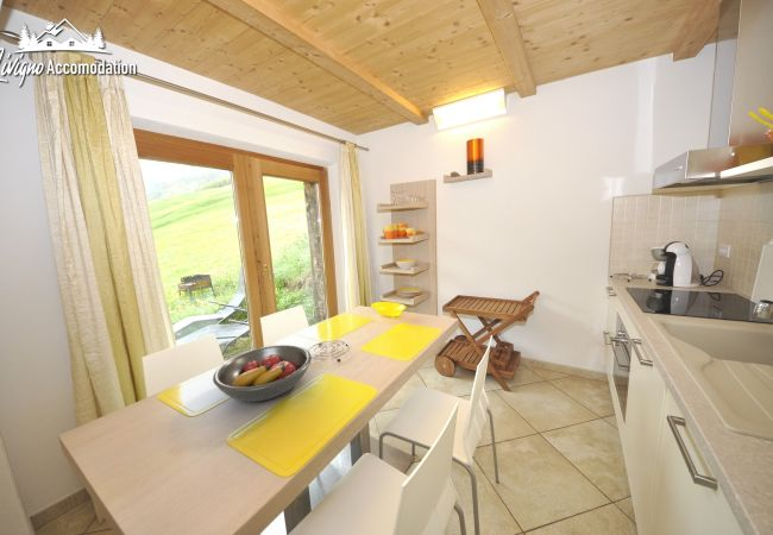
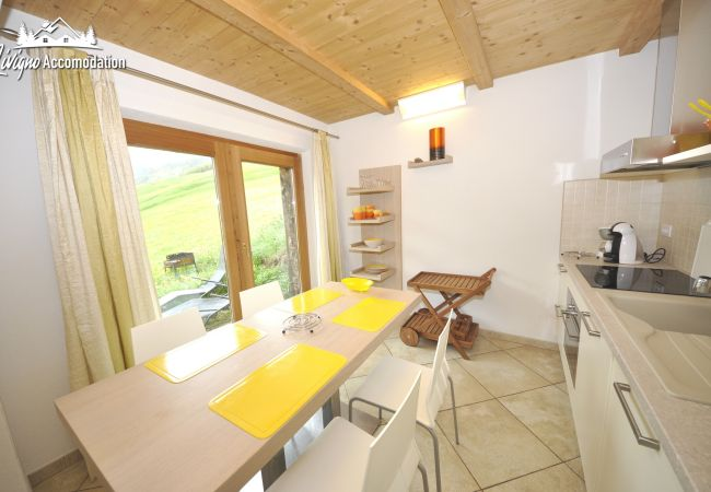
- fruit bowl (265, 372)
